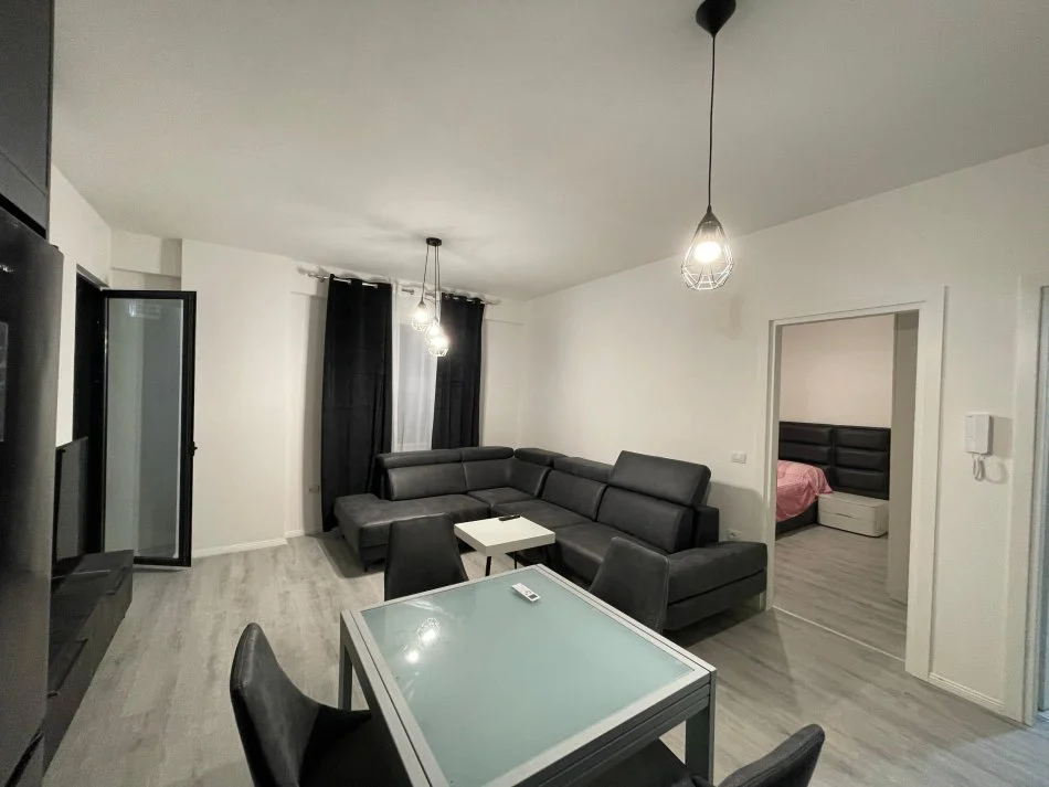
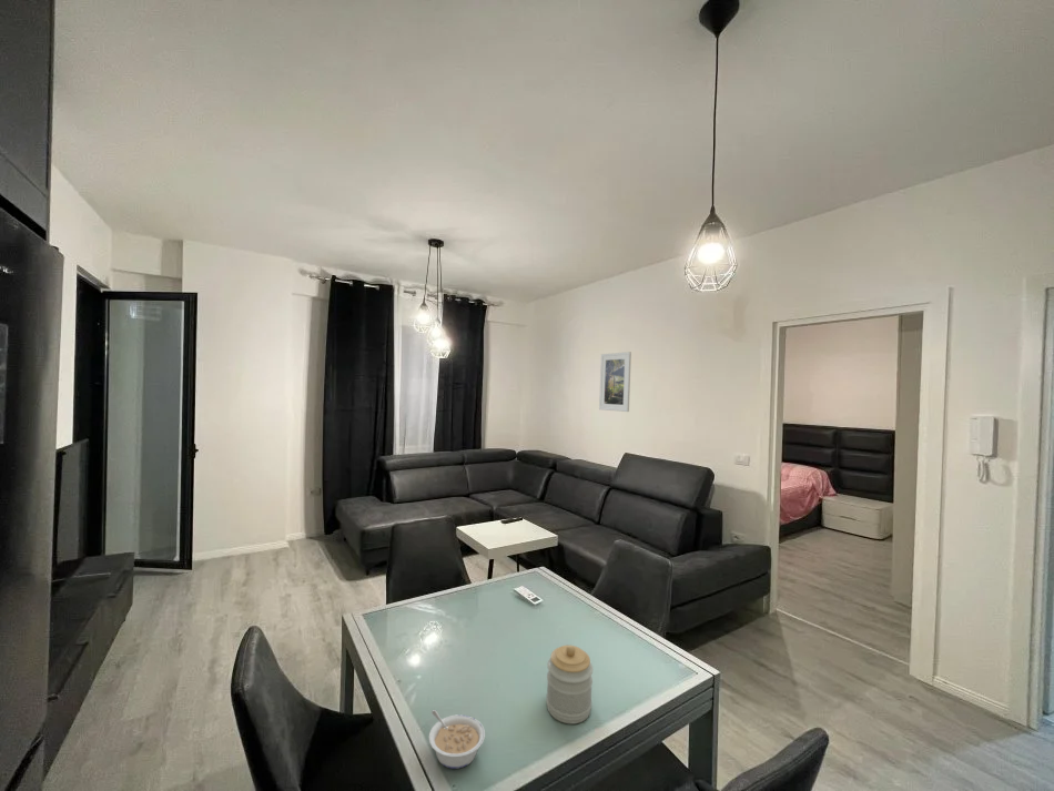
+ jar (569, 676)
+ legume (454, 741)
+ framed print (614, 382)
